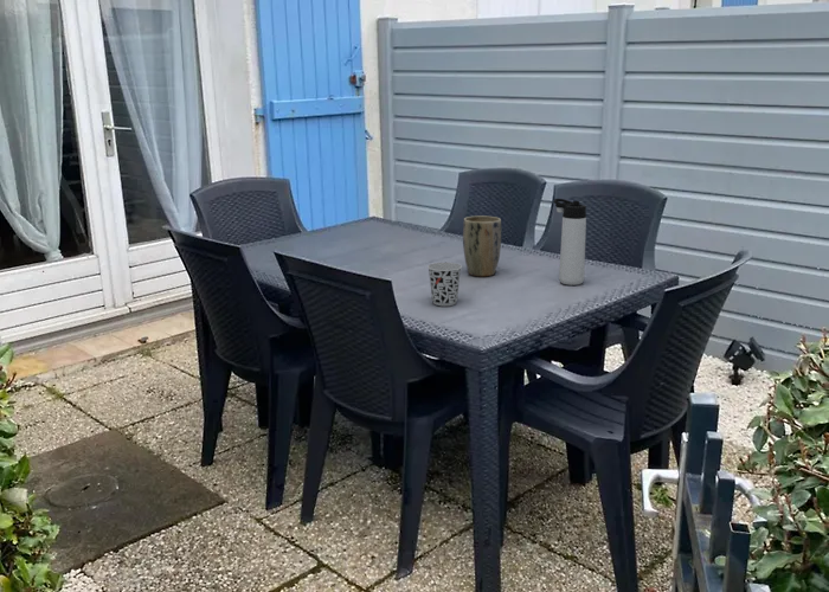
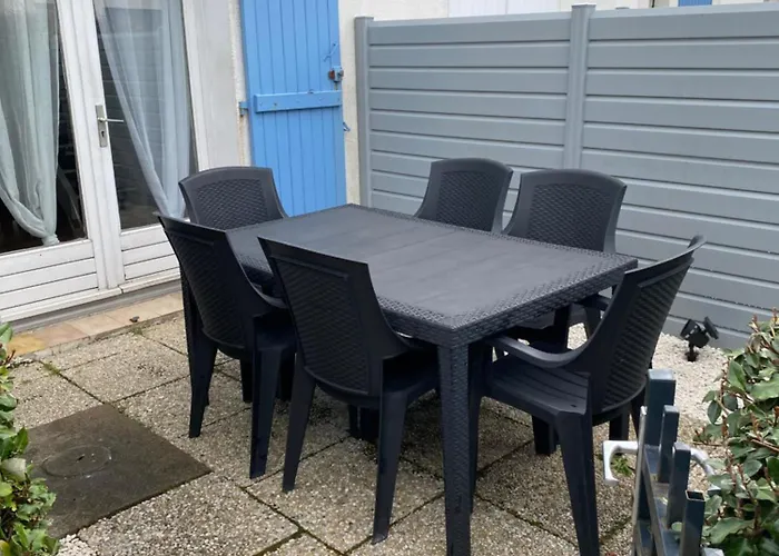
- cup (444, 284)
- thermos bottle (567, 242)
- plant pot (481, 246)
